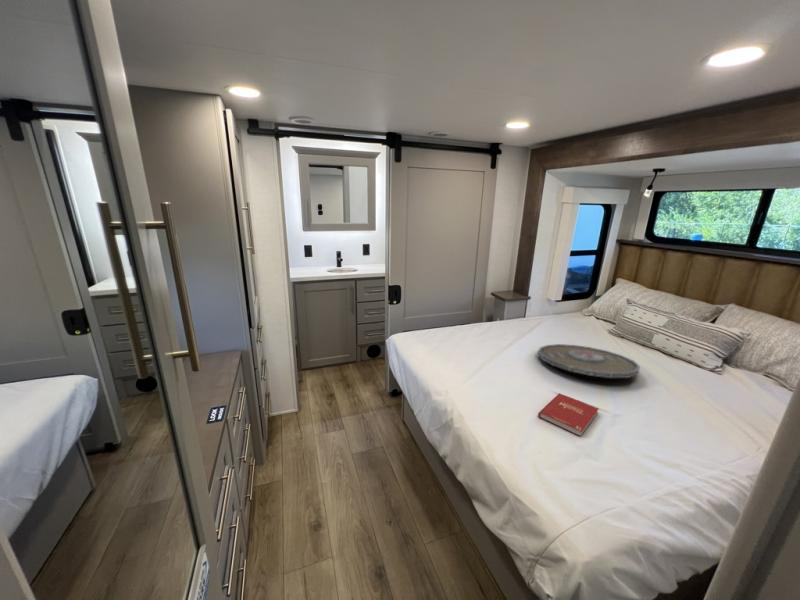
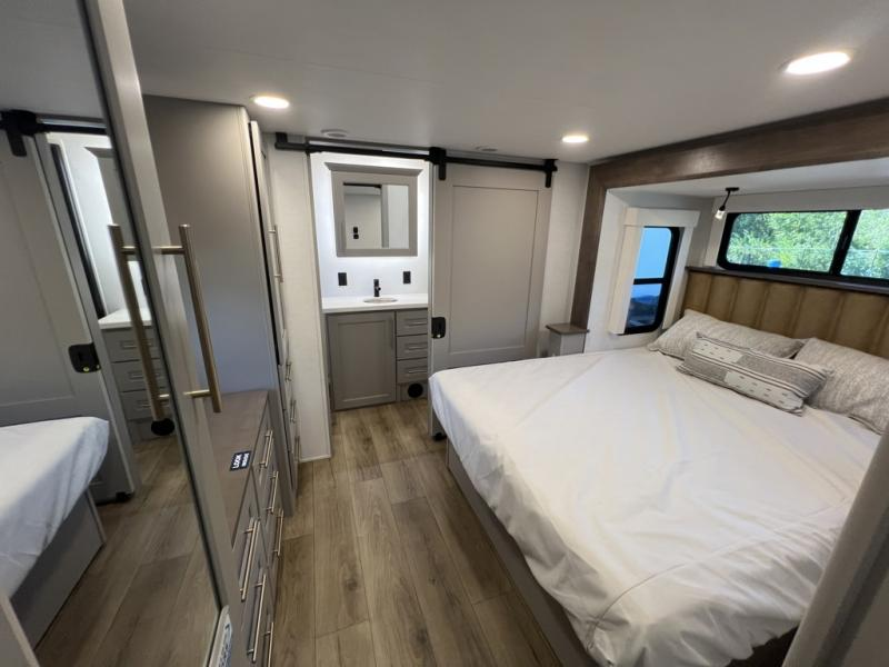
- serving tray (585, 359)
- book (568, 412)
